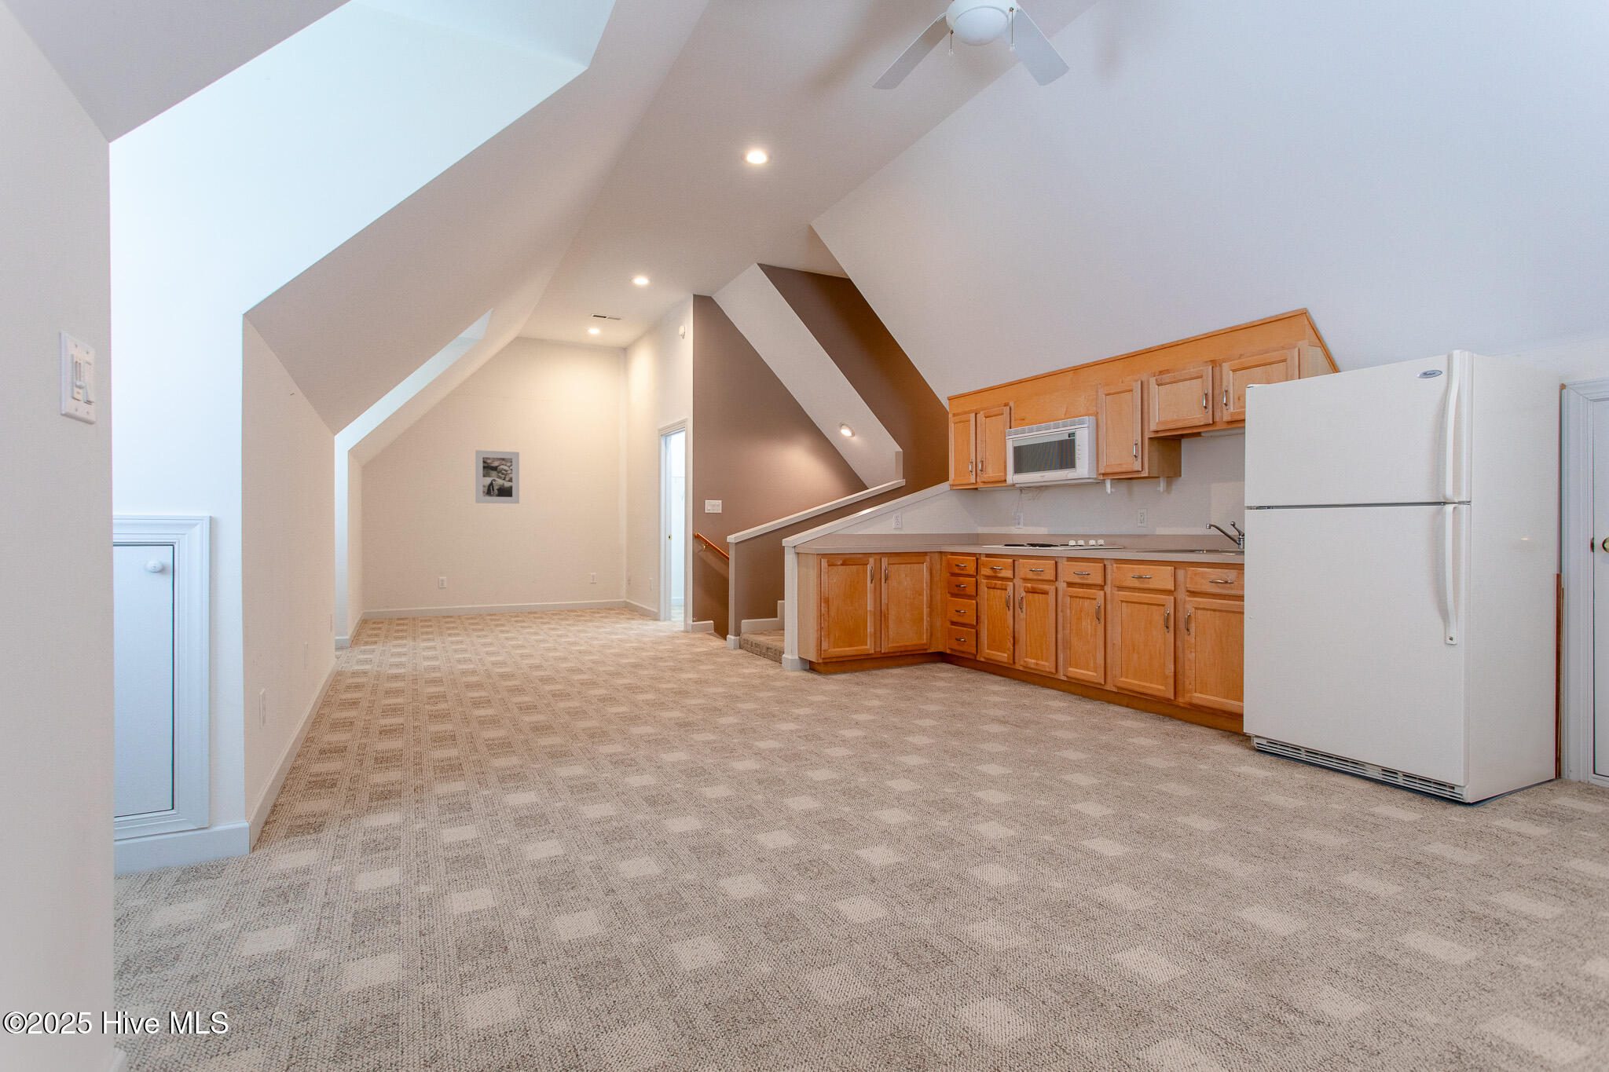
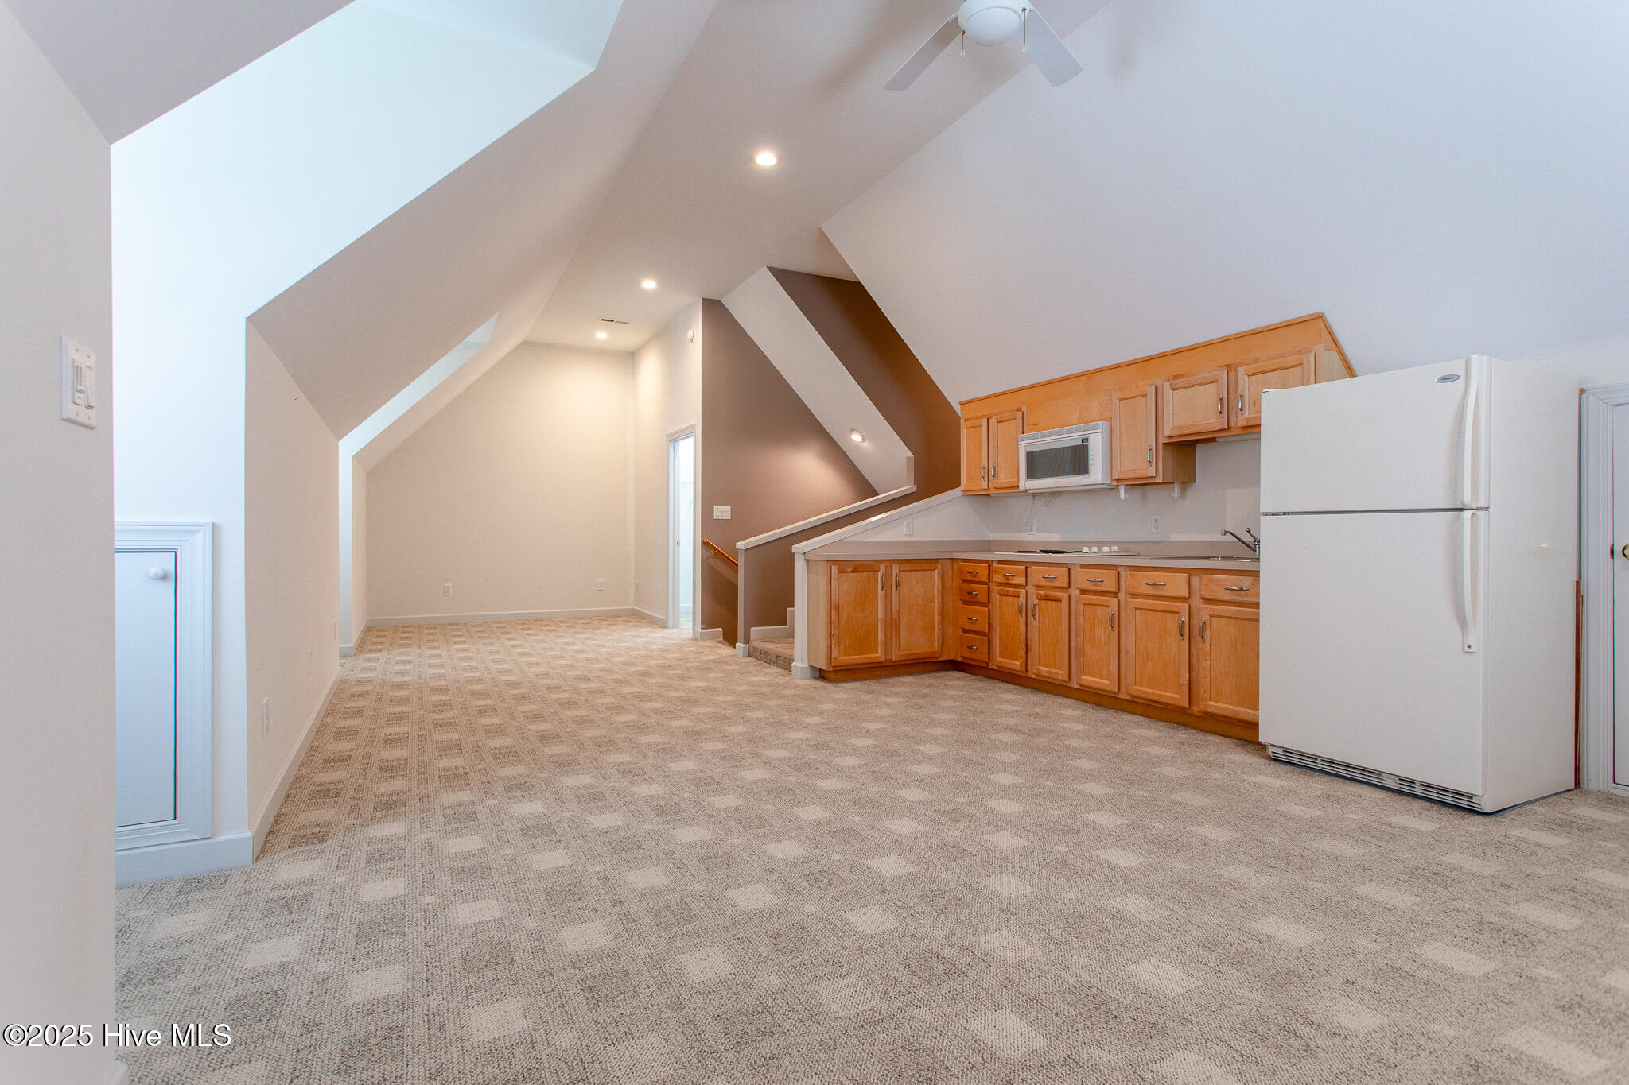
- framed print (498, 476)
